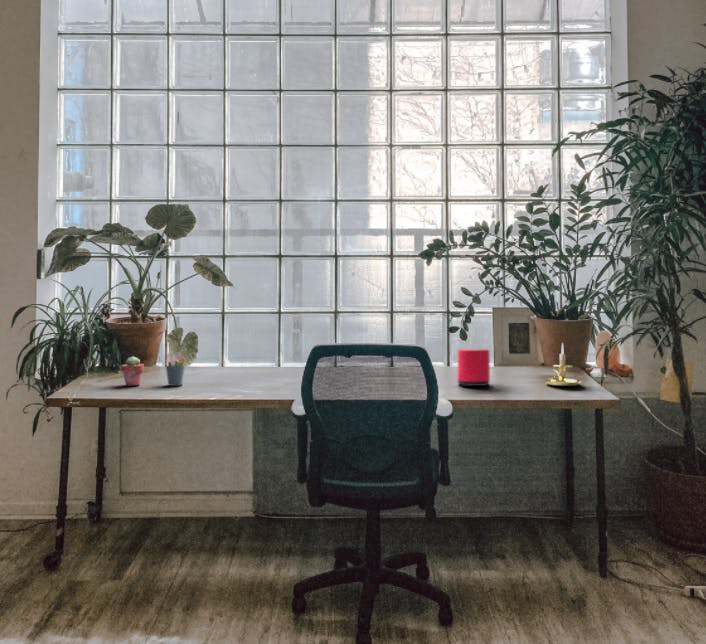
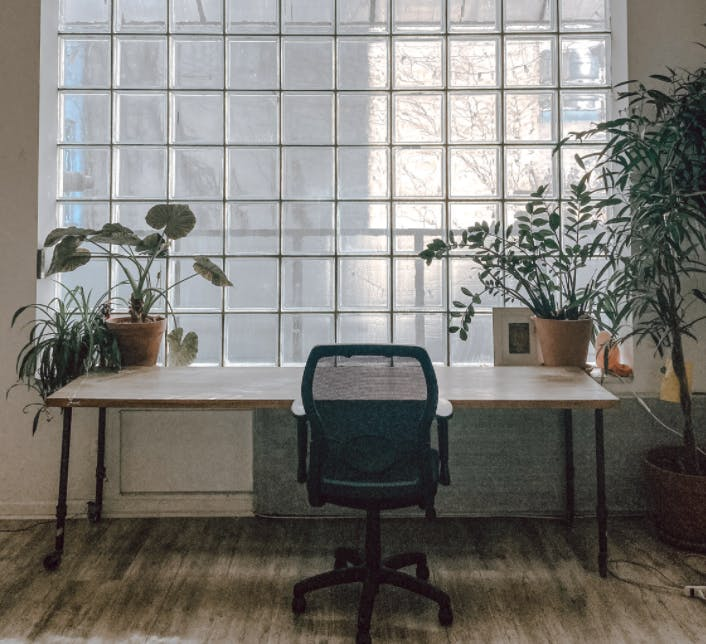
- pen holder (175, 370)
- potted succulent (132, 370)
- speaker (473, 367)
- candle holder (561, 363)
